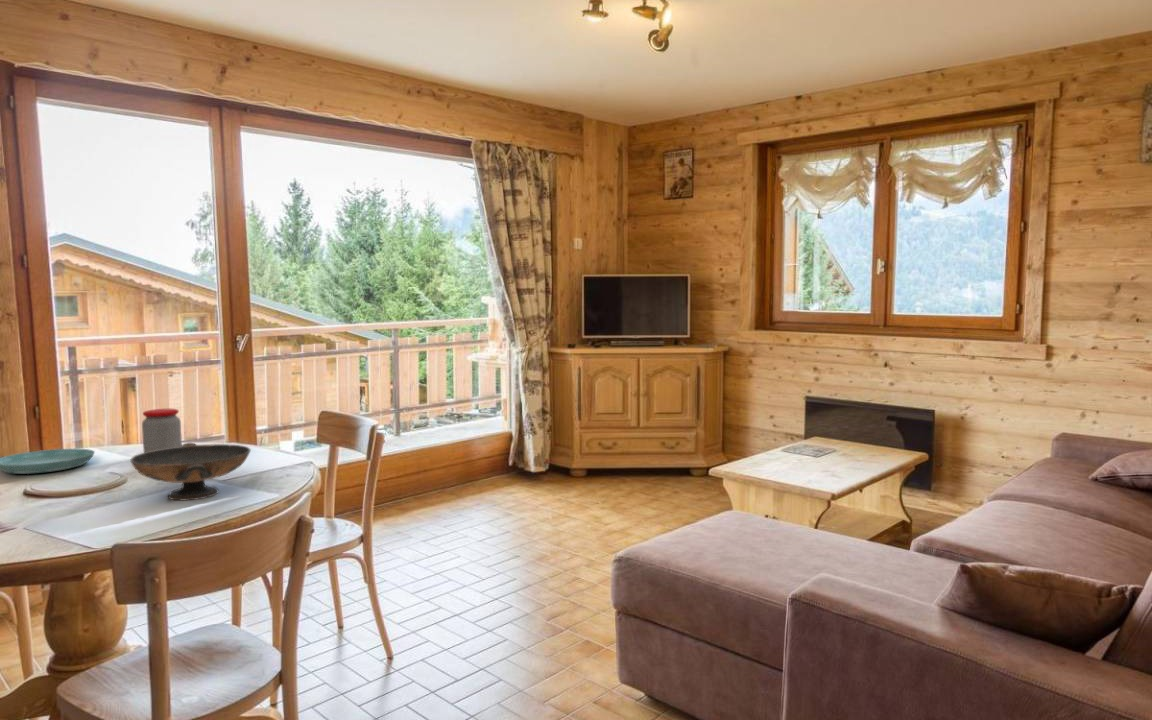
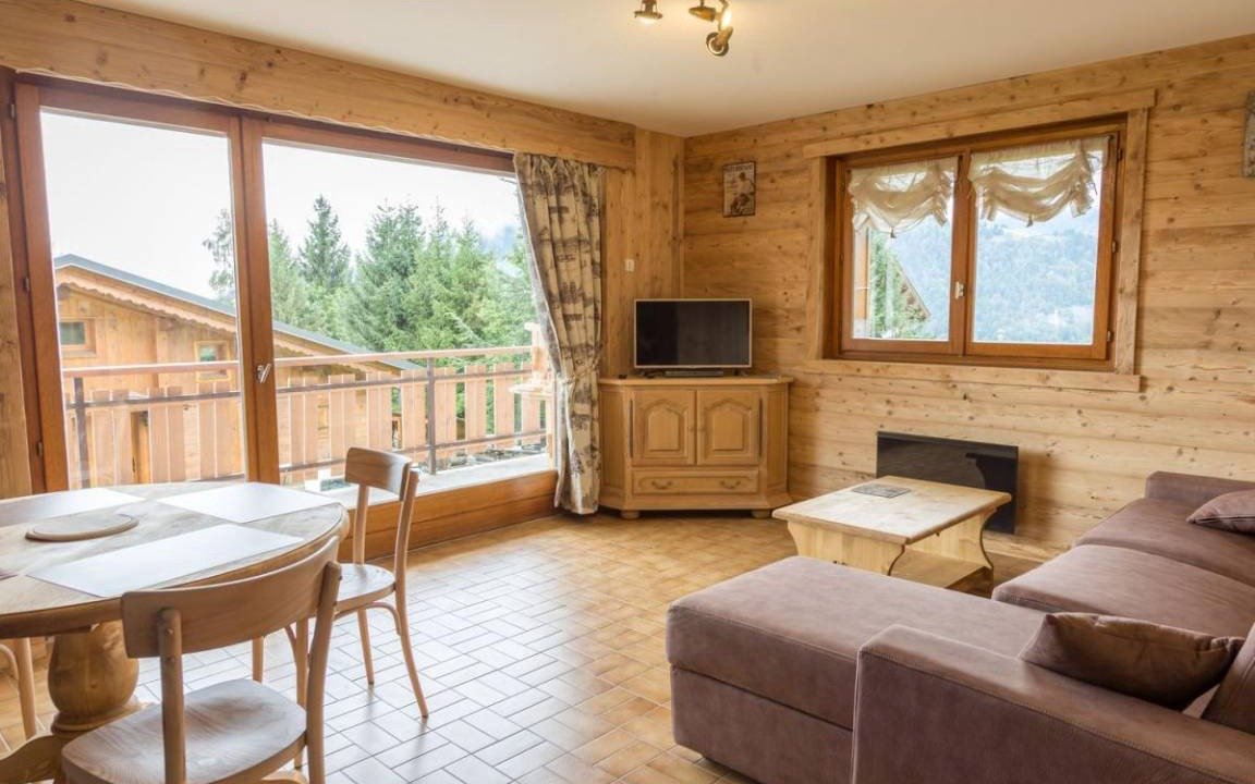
- saucer (45, 461)
- jar (162, 434)
- decorative bowl (193, 473)
